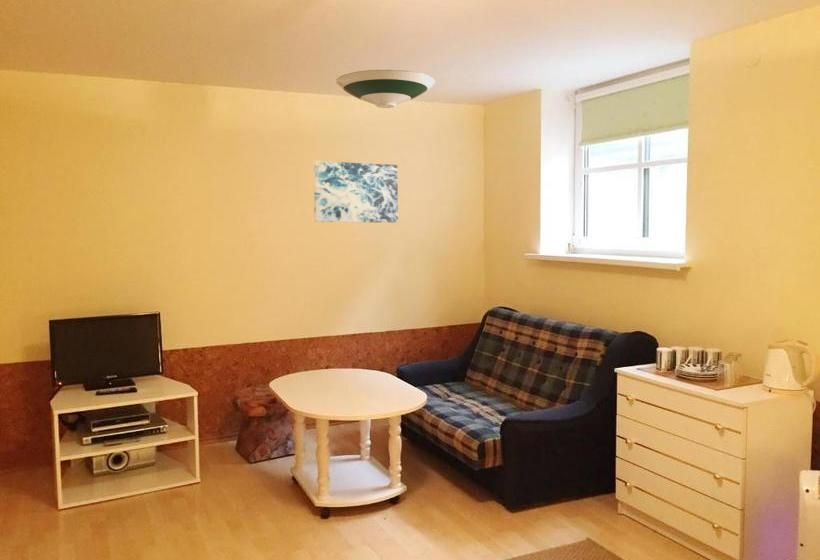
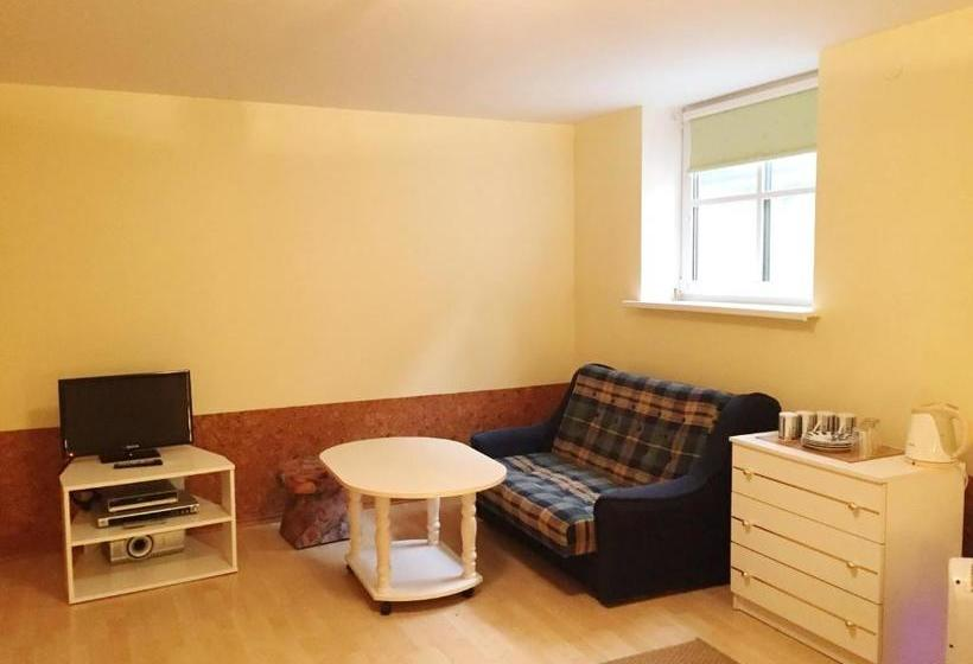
- wall art (356, 192)
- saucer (385, 94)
